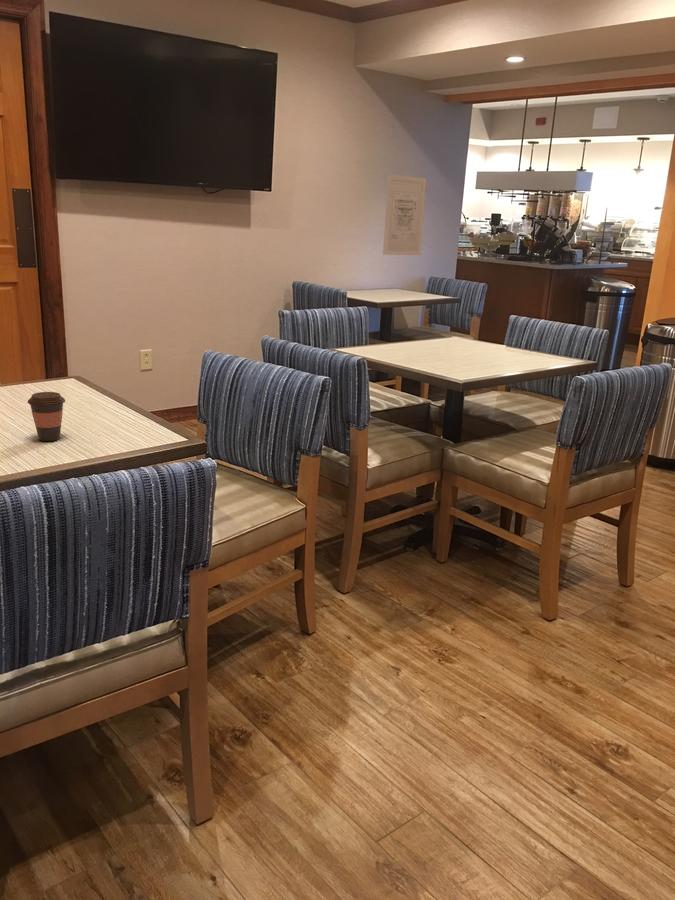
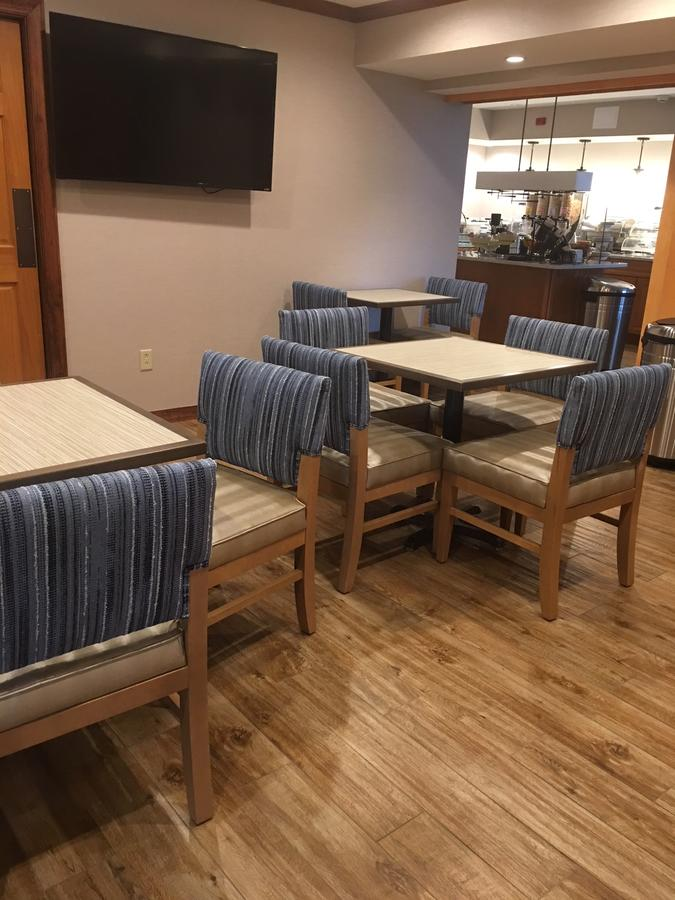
- wall art (404, 216)
- coffee cup (47, 416)
